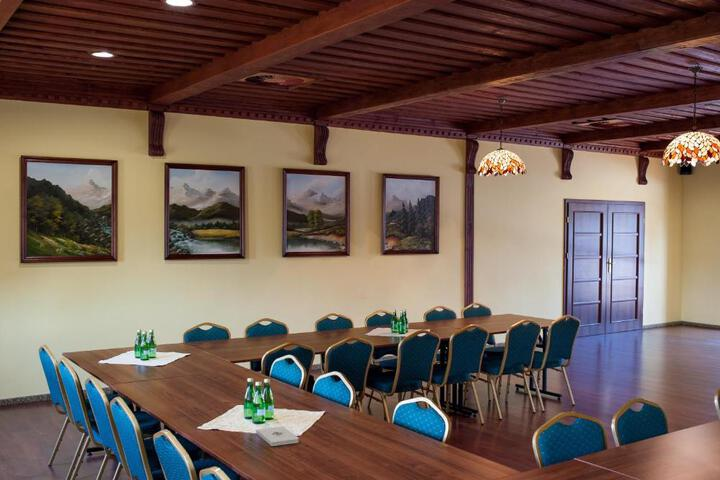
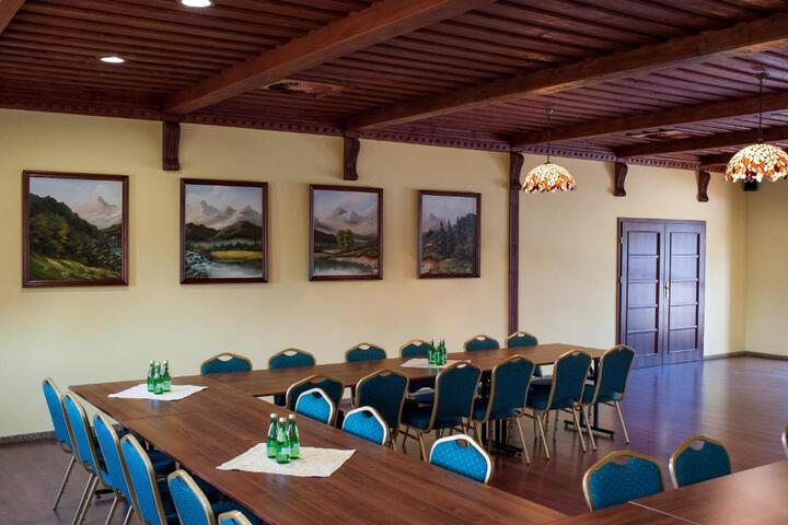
- notepad (277, 435)
